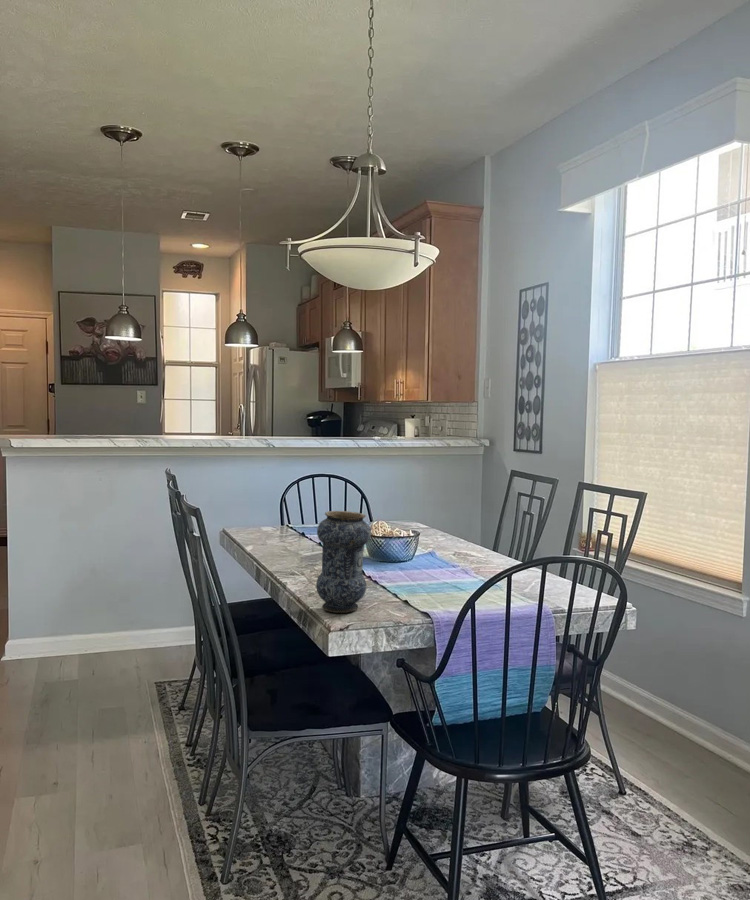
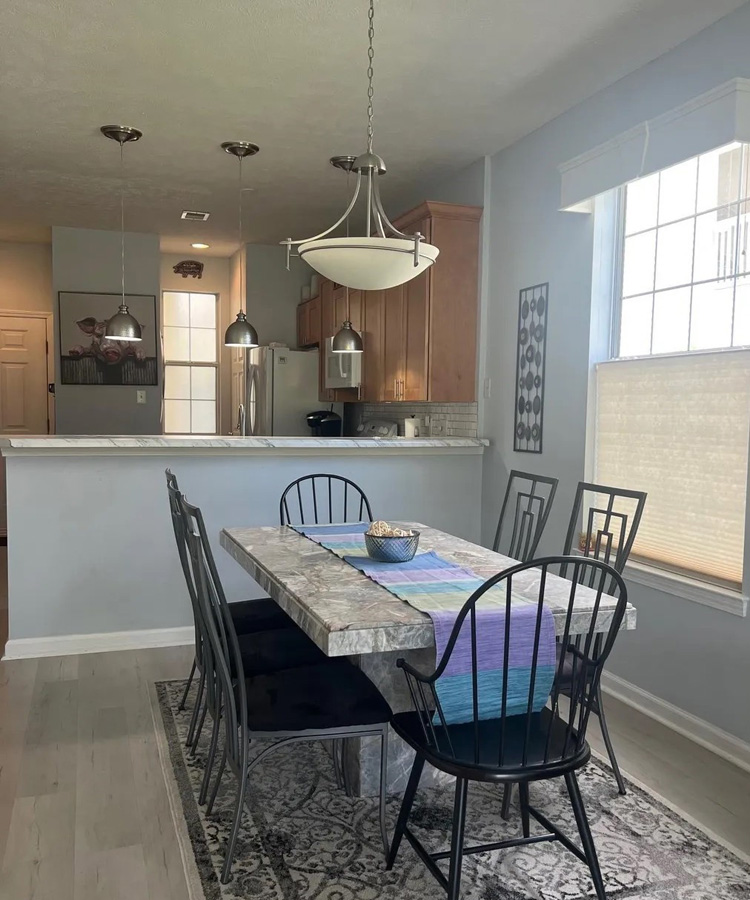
- vase (343, 561)
